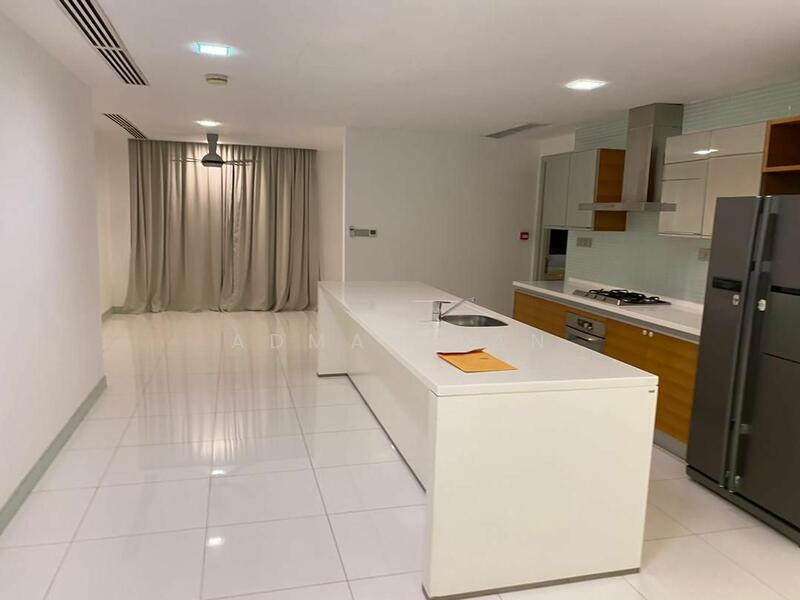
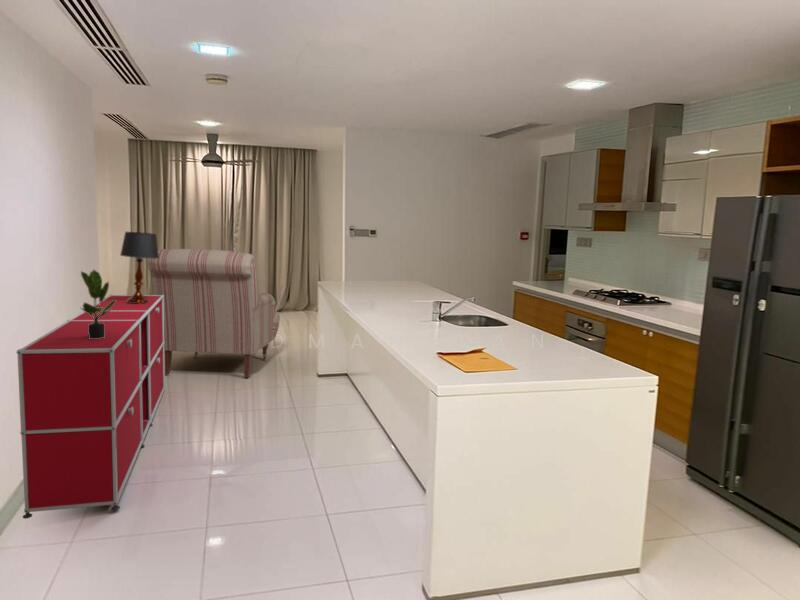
+ storage cabinet (112, 377)
+ table lamp (137, 268)
+ chair (219, 308)
+ potted plant (94, 304)
